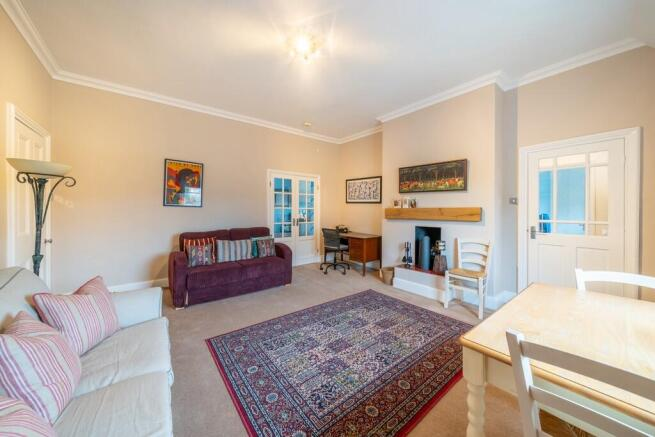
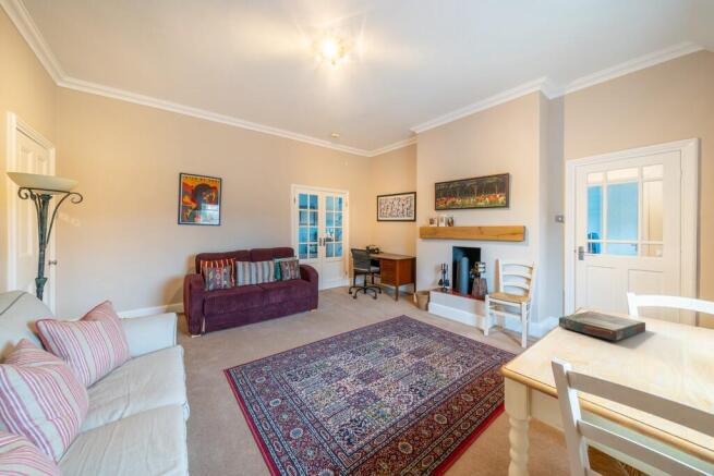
+ board game (601, 324)
